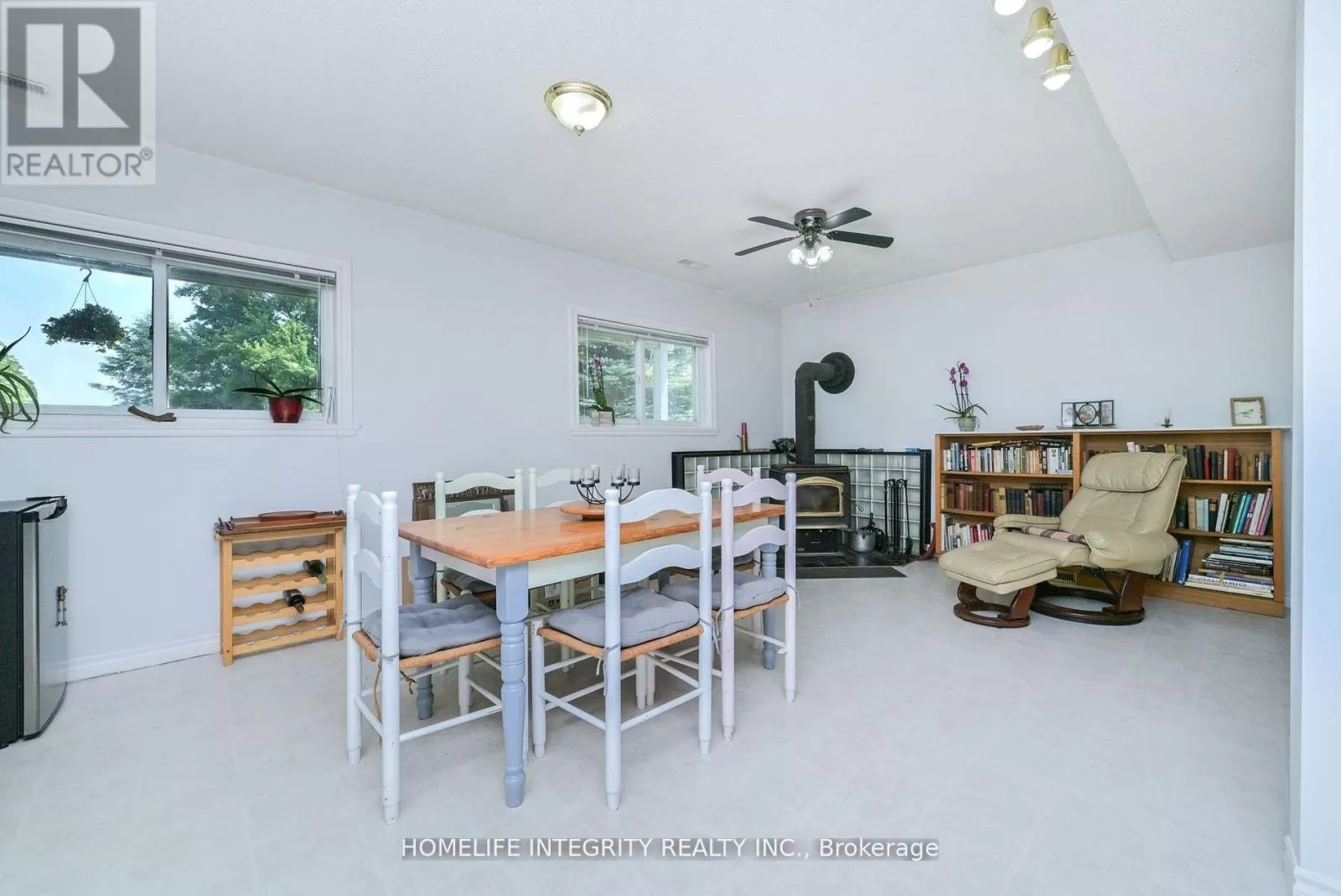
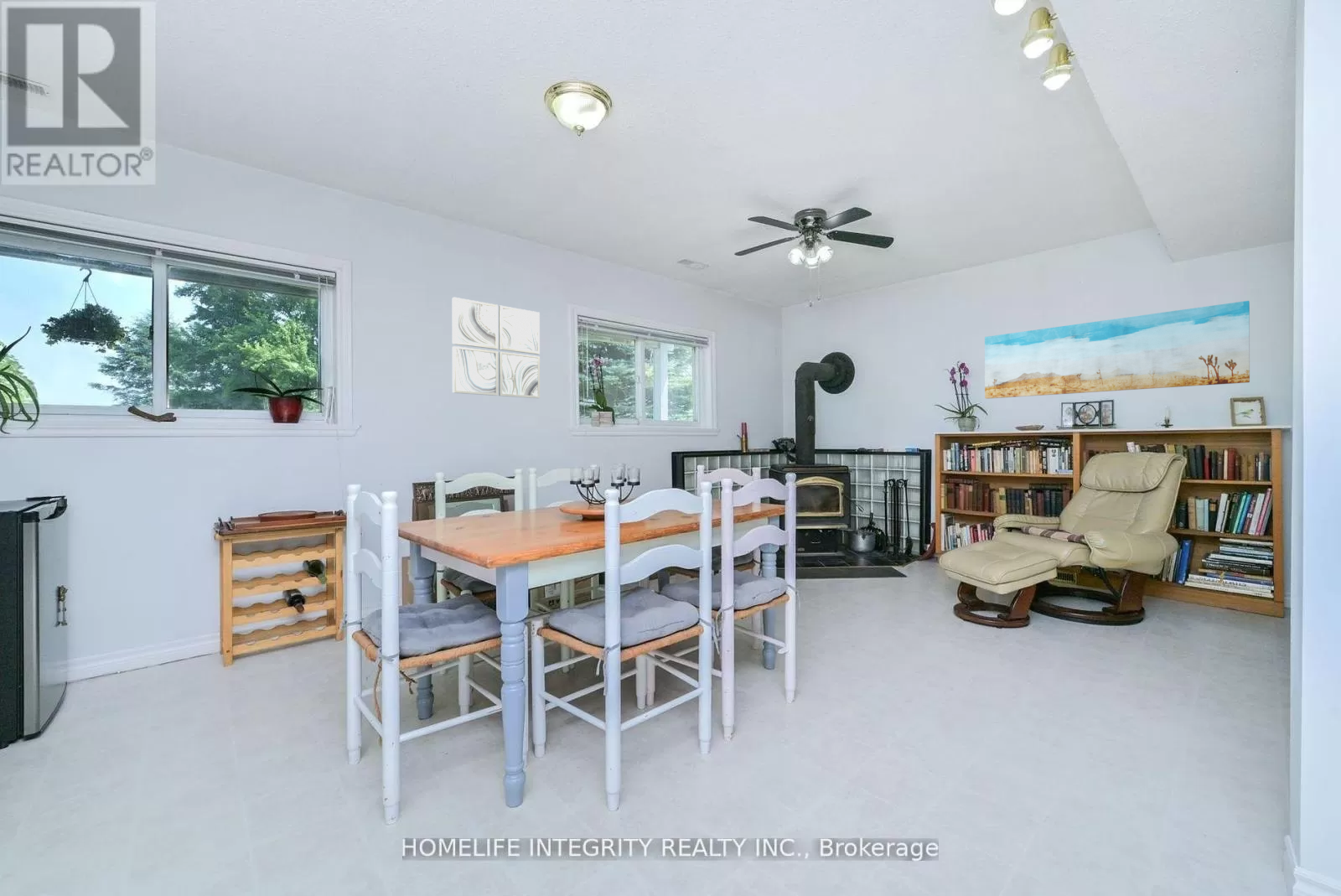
+ wall art (497, 351)
+ wall art (1099, 356)
